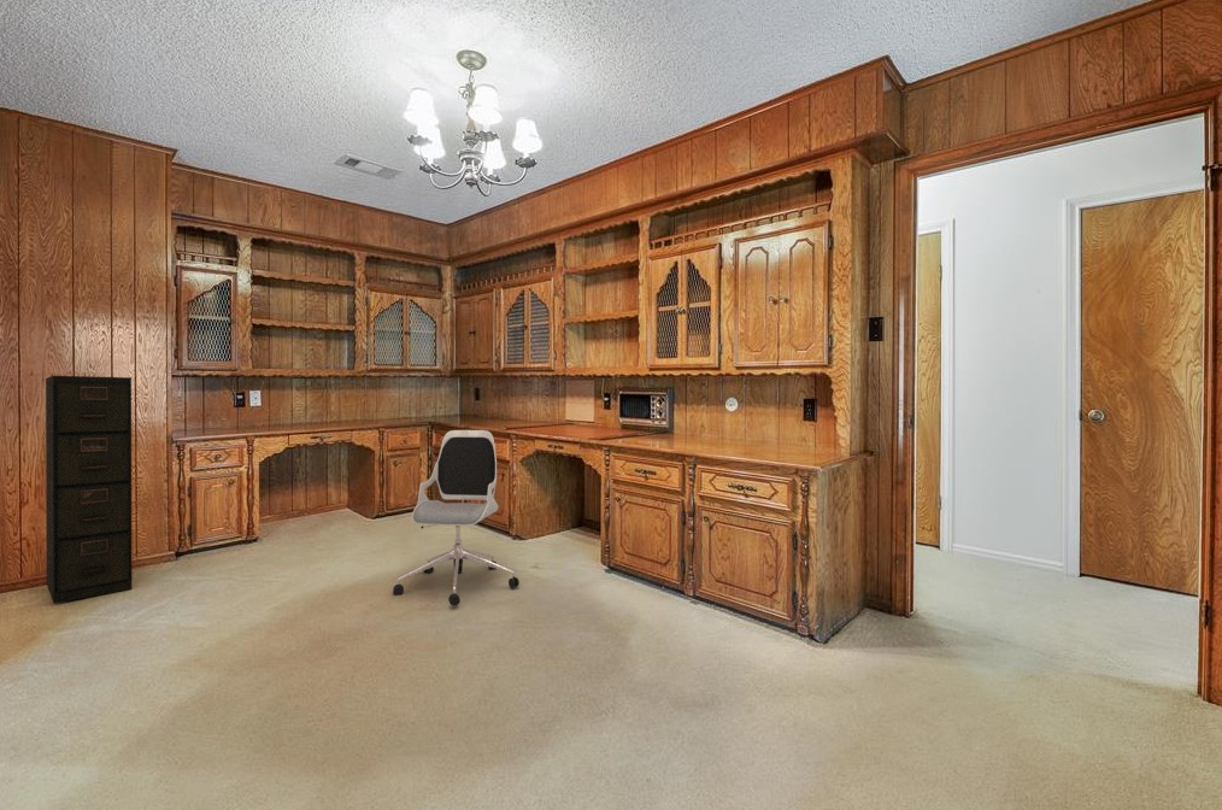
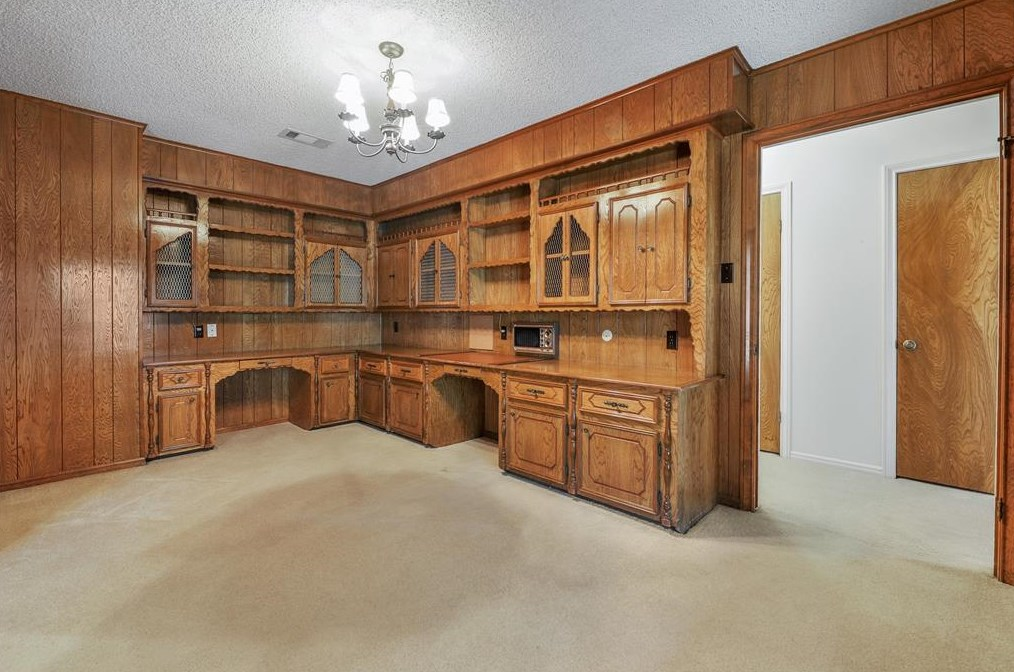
- filing cabinet (88, 482)
- office chair (453, 507)
